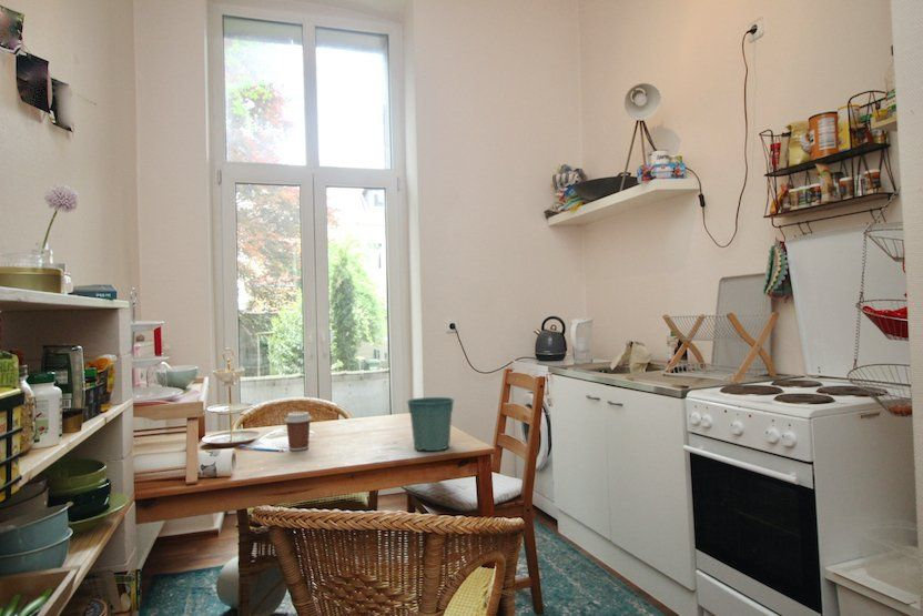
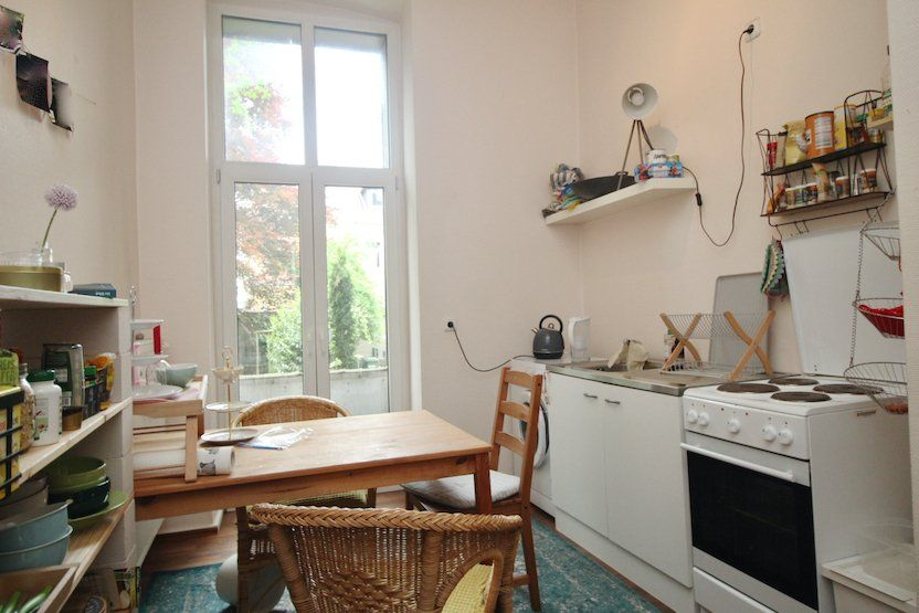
- coffee cup (298, 431)
- flower pot (430, 423)
